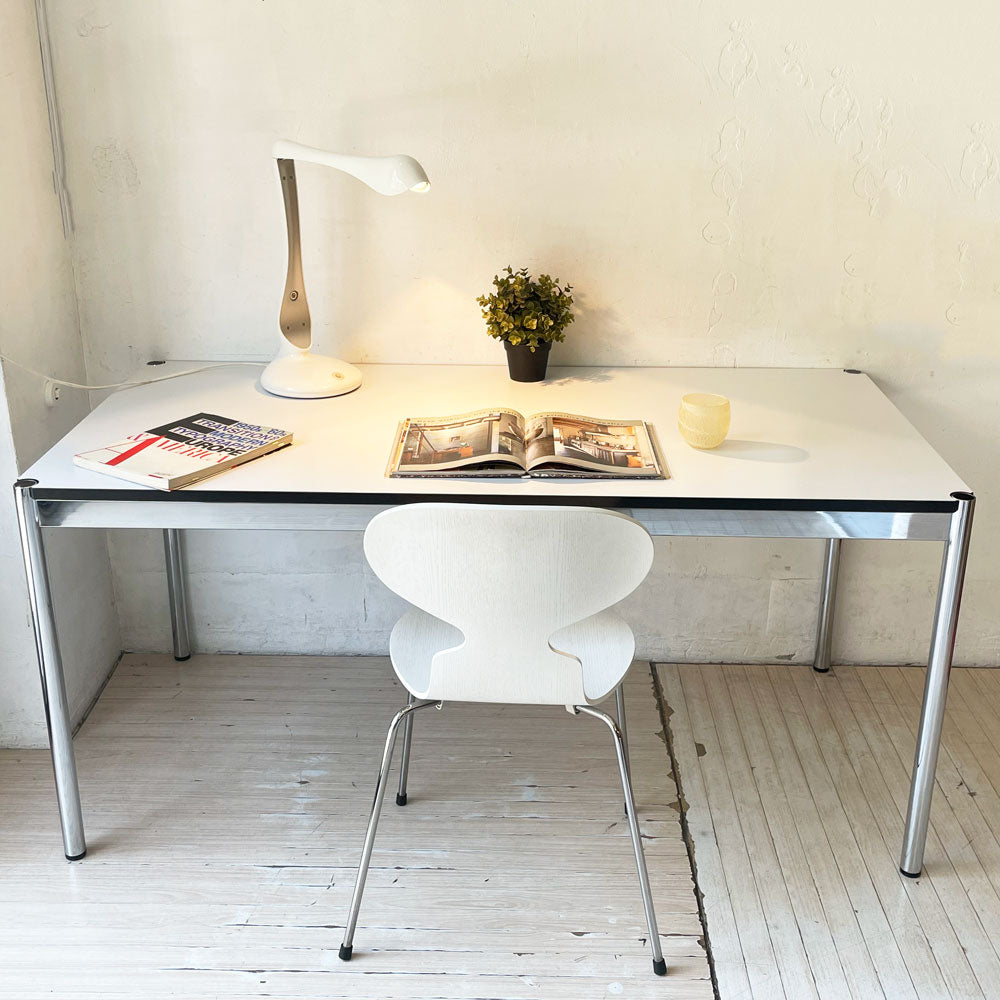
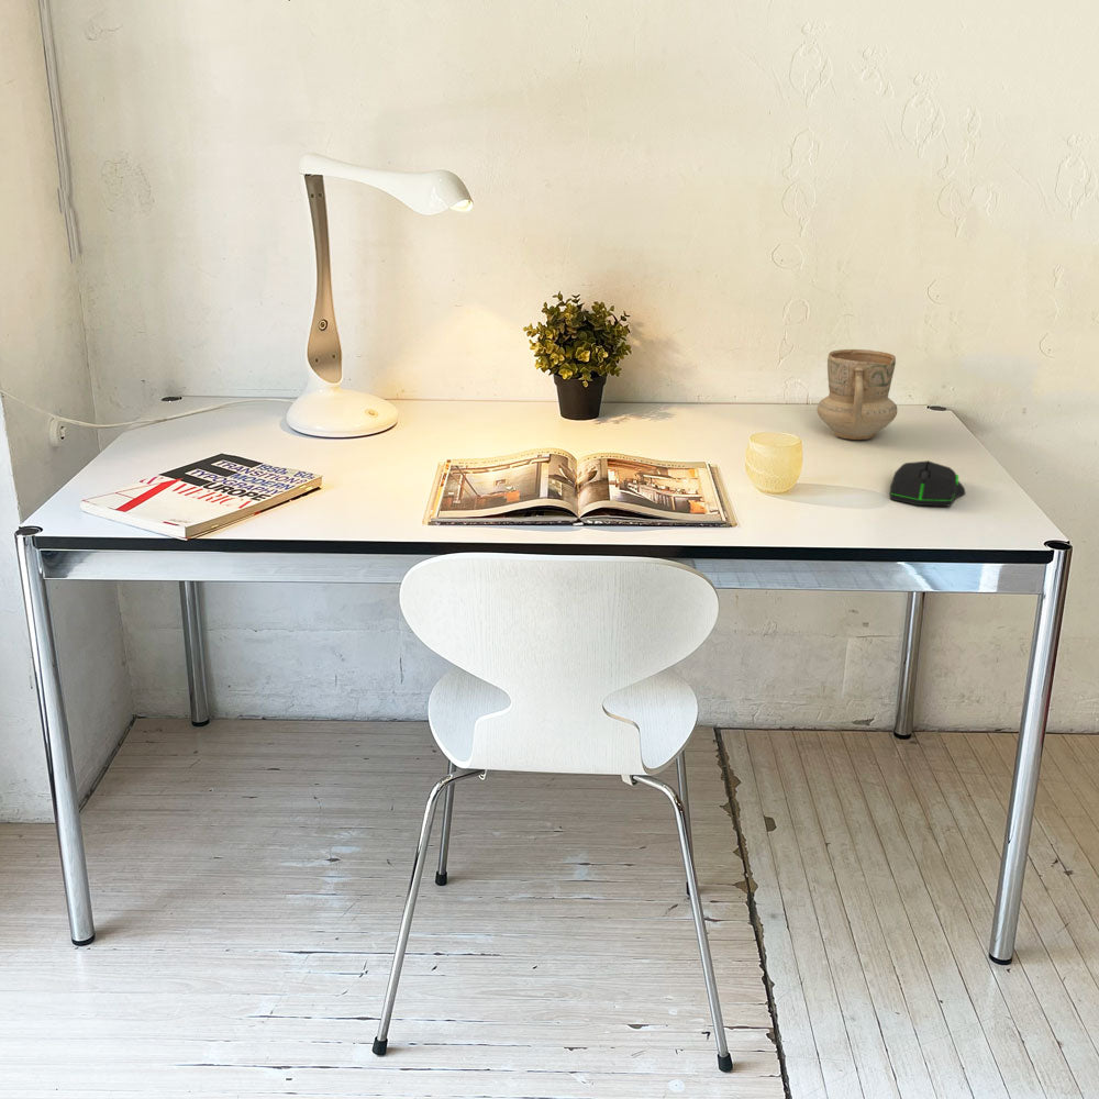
+ computer mouse (930, 478)
+ mug (858, 396)
